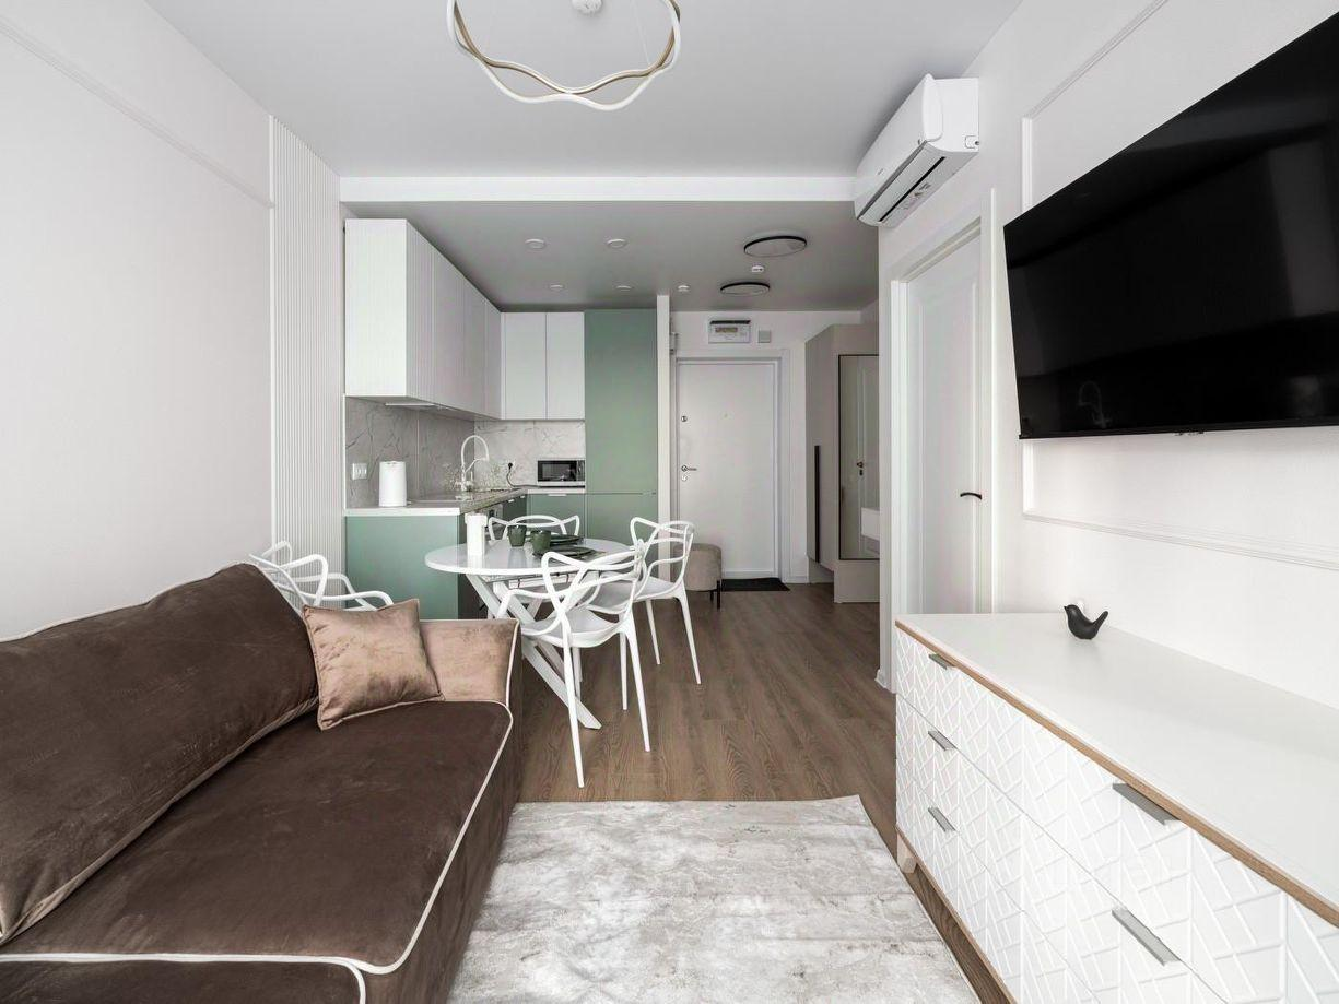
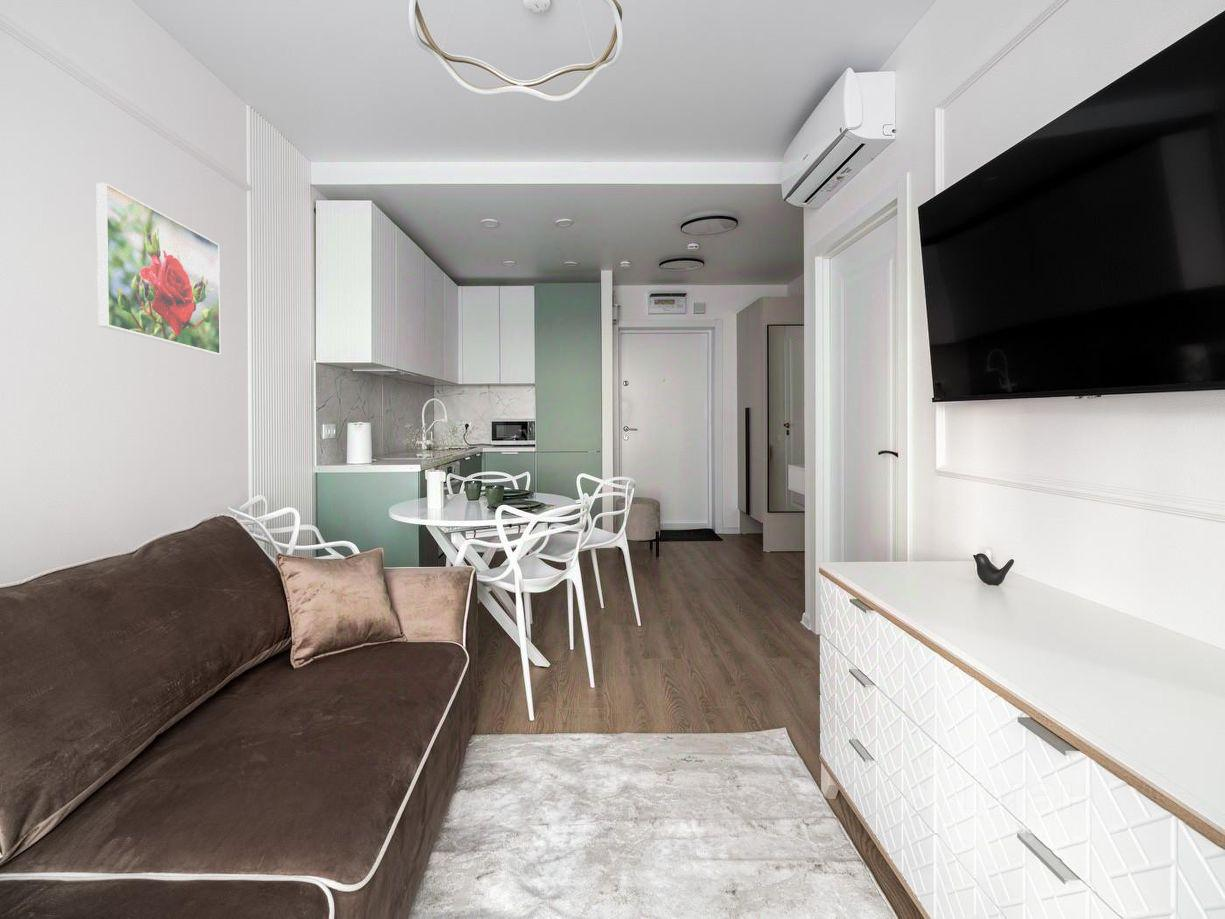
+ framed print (166, 279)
